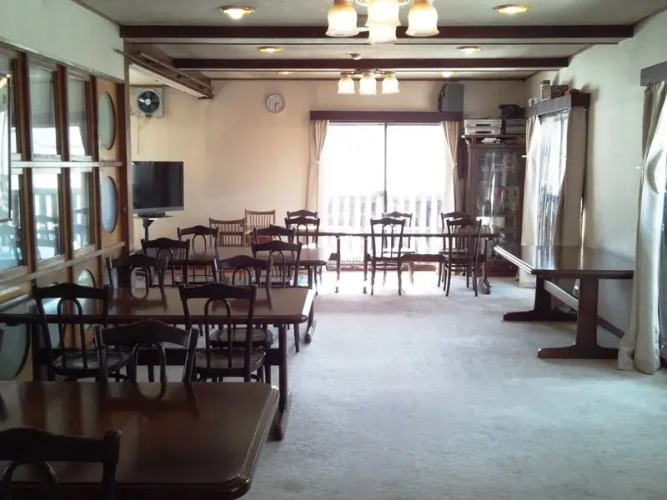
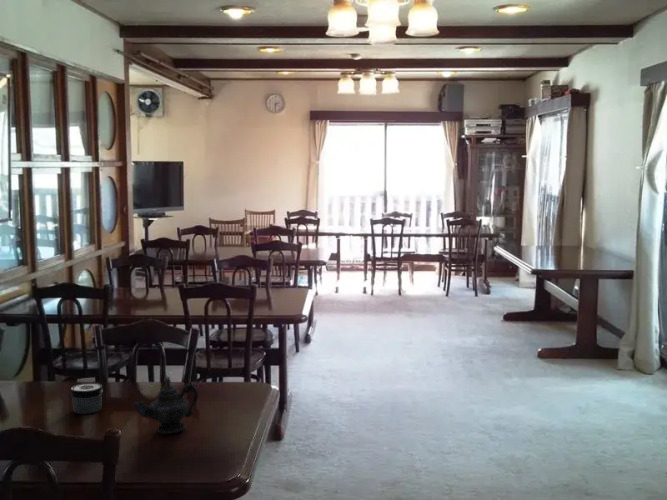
+ teapot (167, 404)
+ jar (87, 398)
